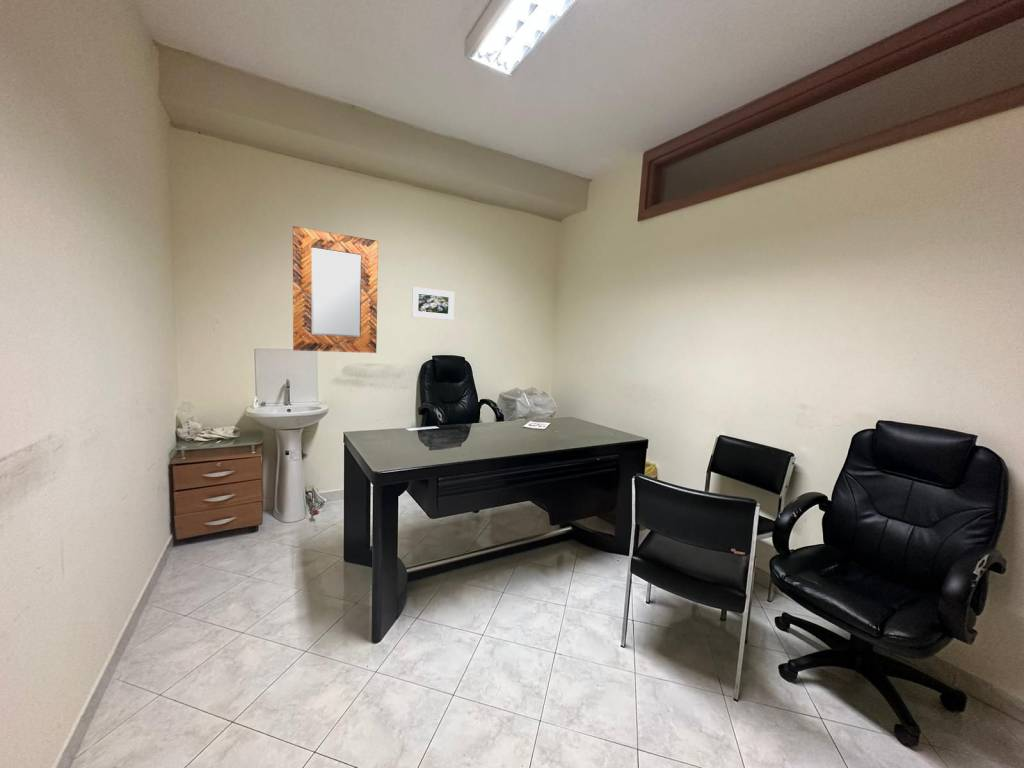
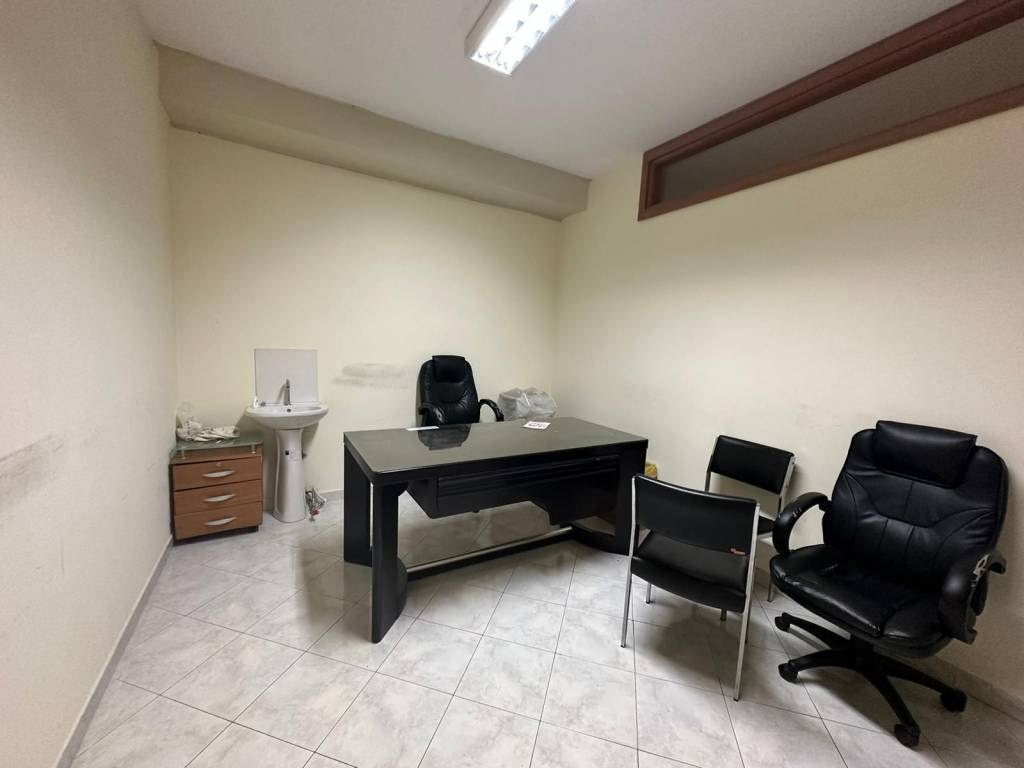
- home mirror (336, 293)
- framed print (433, 304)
